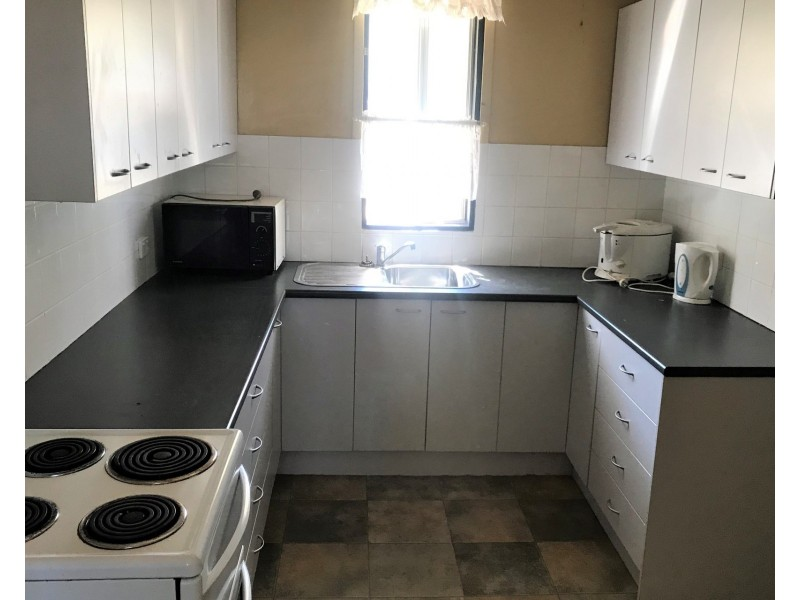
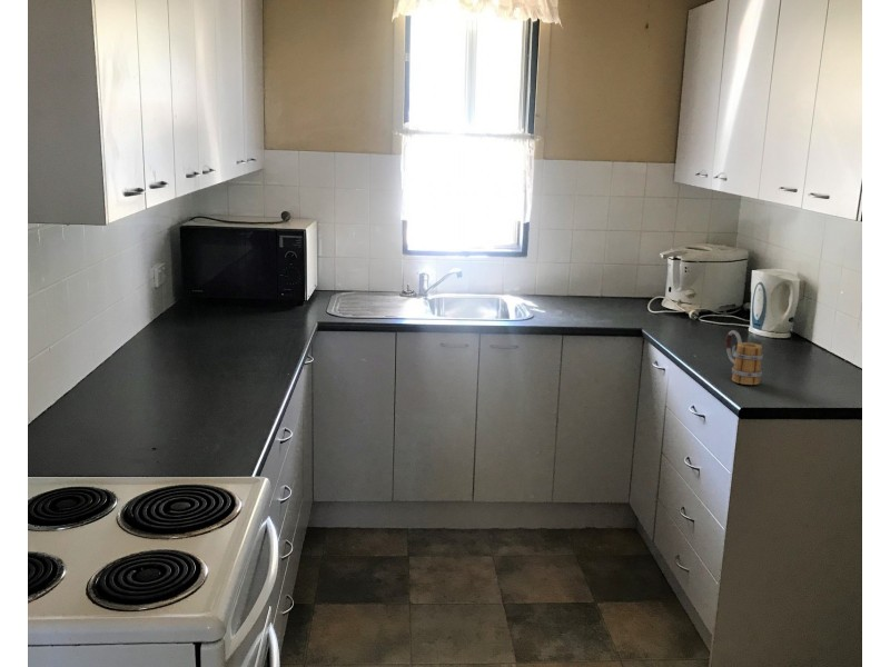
+ mug (740, 356)
